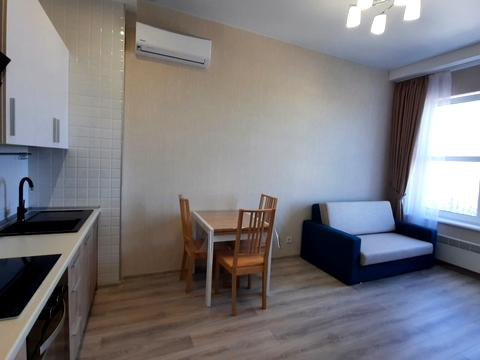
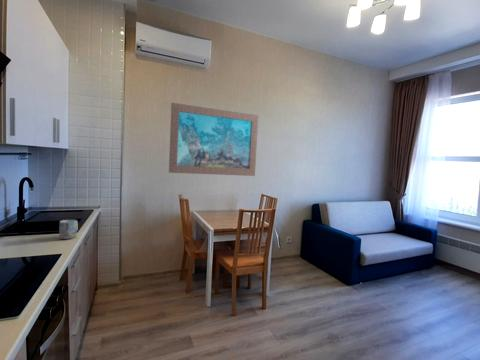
+ wall art (216, 142)
+ mug (68, 228)
